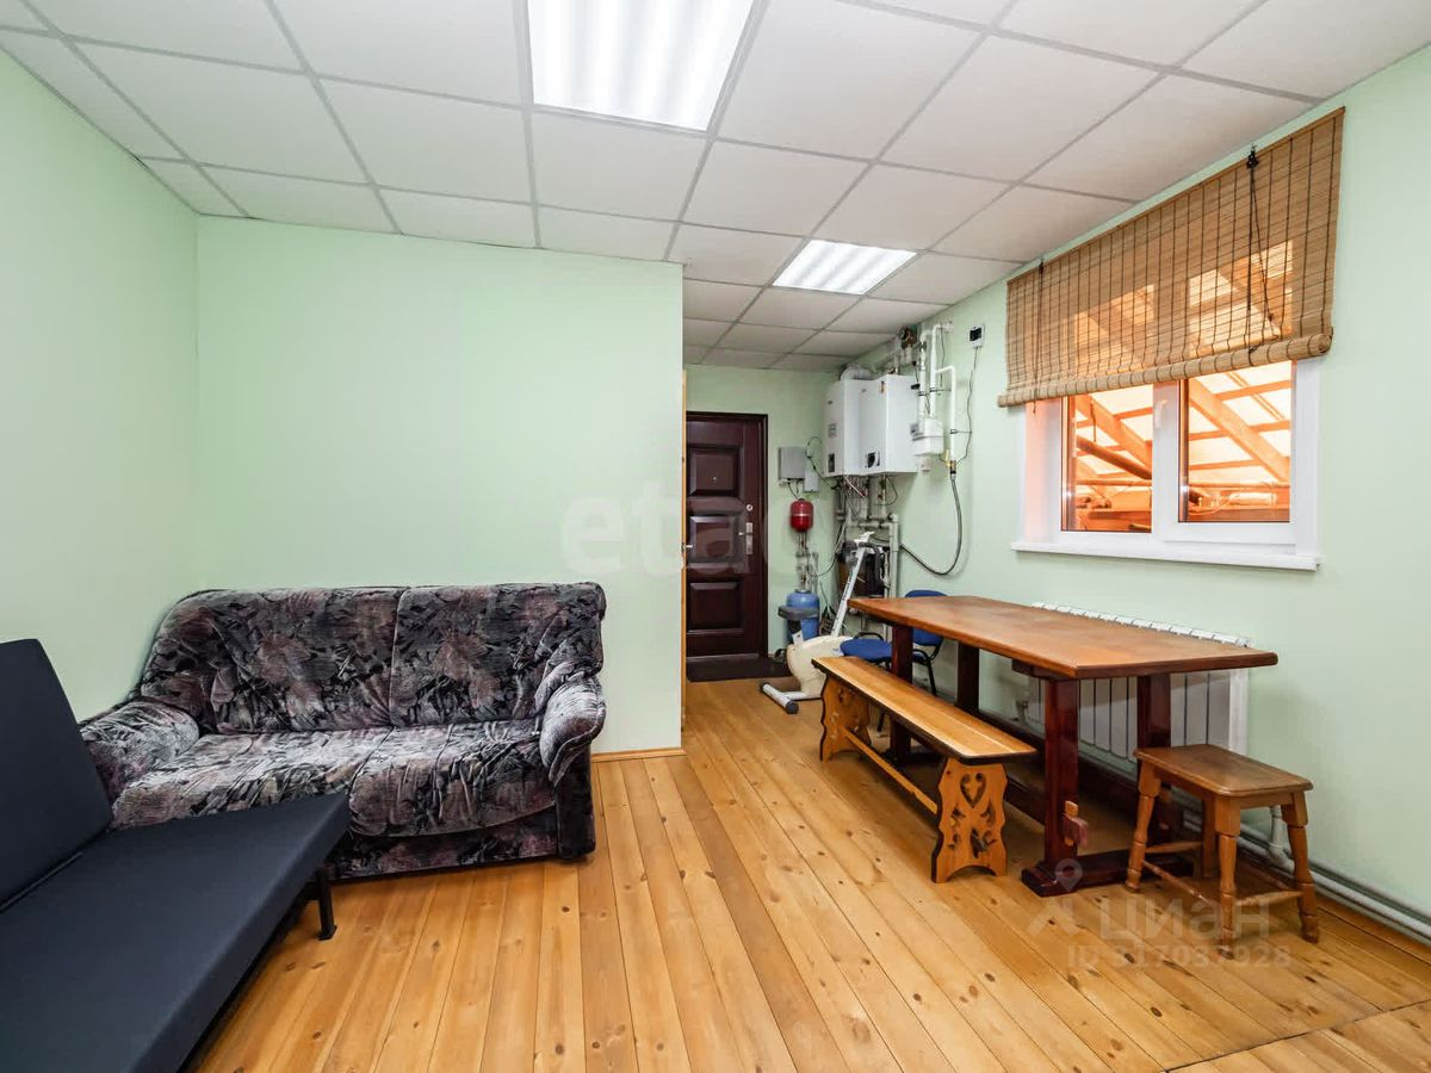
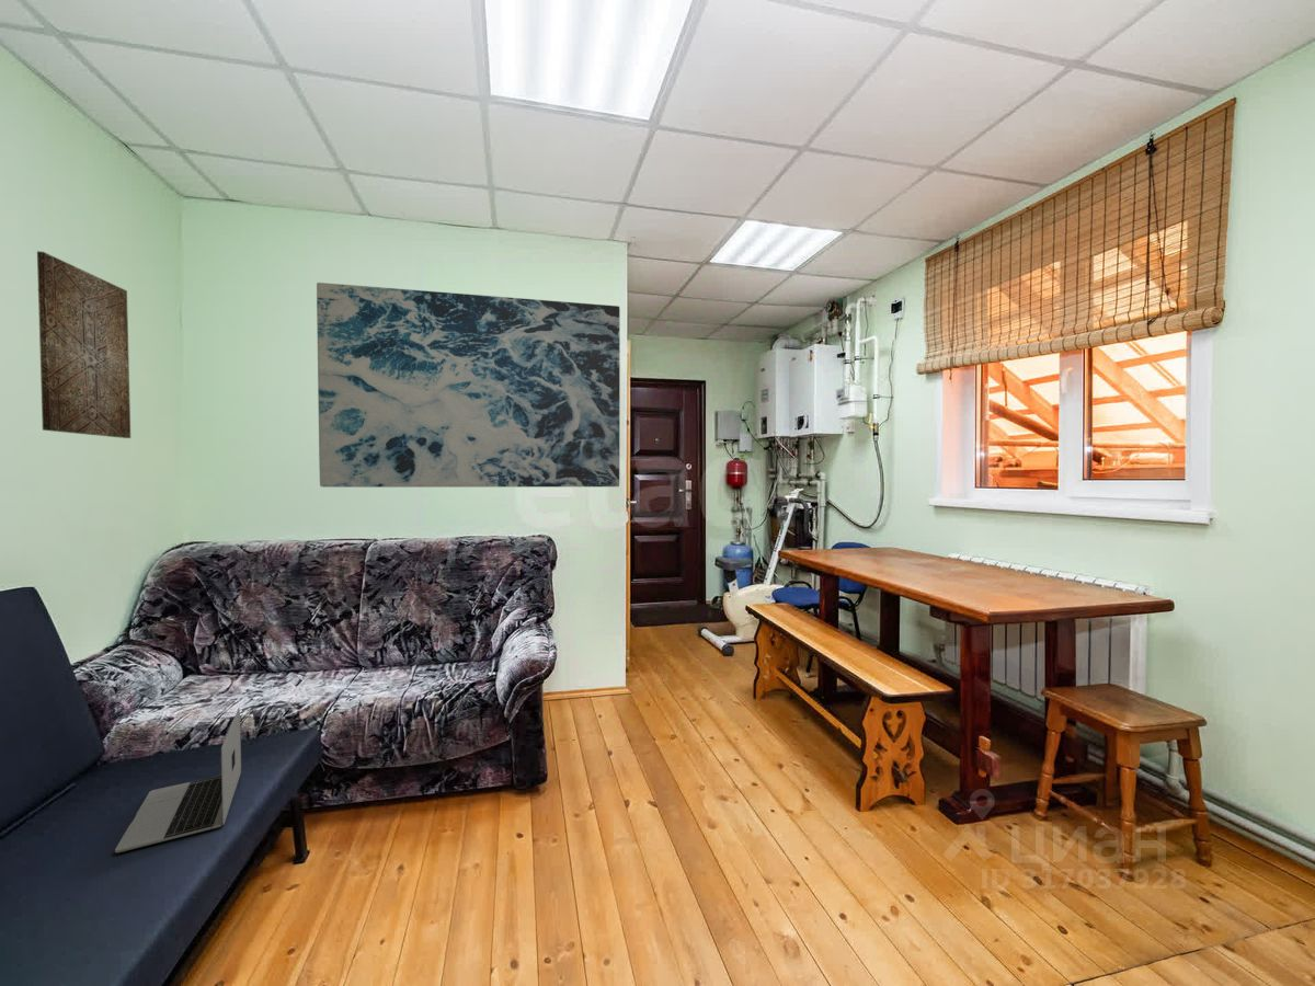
+ wall art (88, 354)
+ laptop (186, 782)
+ wall art (478, 392)
